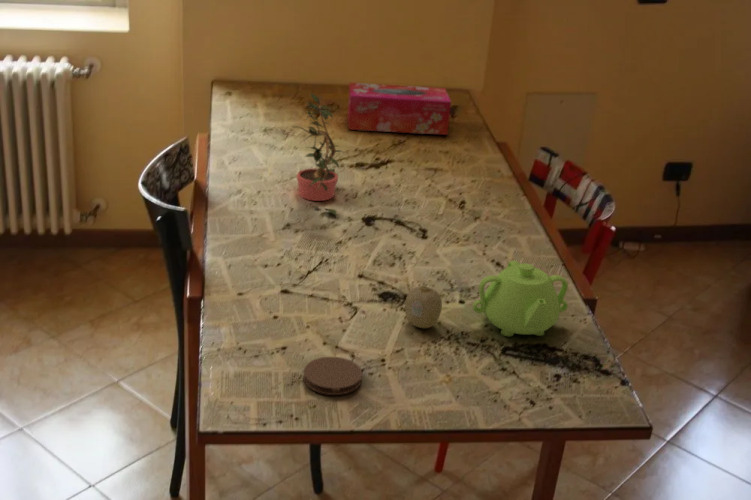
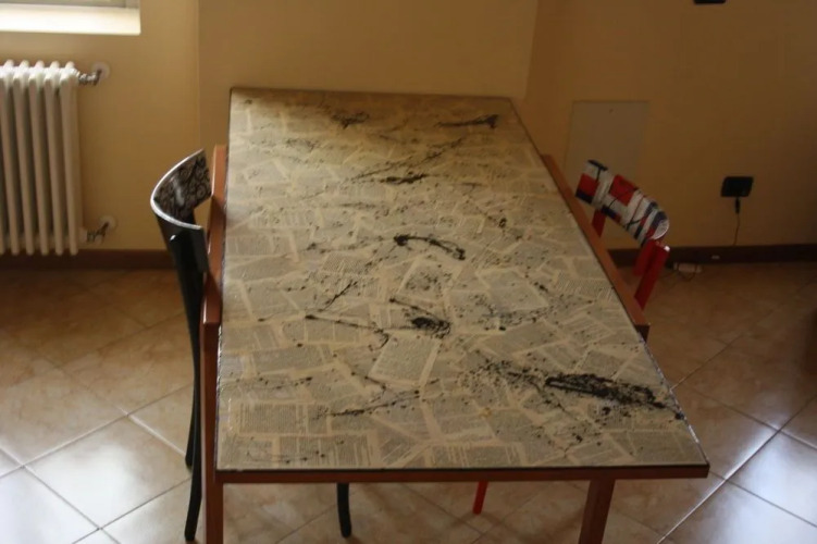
- coaster (332, 375)
- potted plant (318, 154)
- tissue box (397, 108)
- fruit (423, 307)
- teapot (523, 297)
